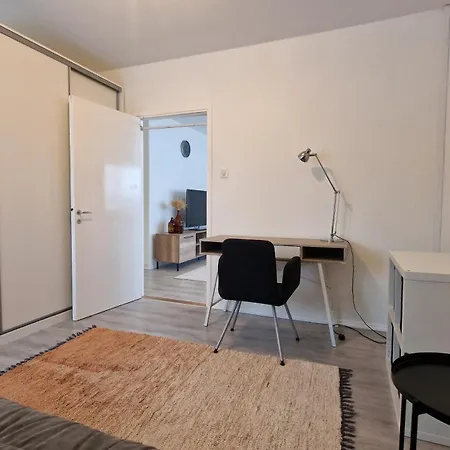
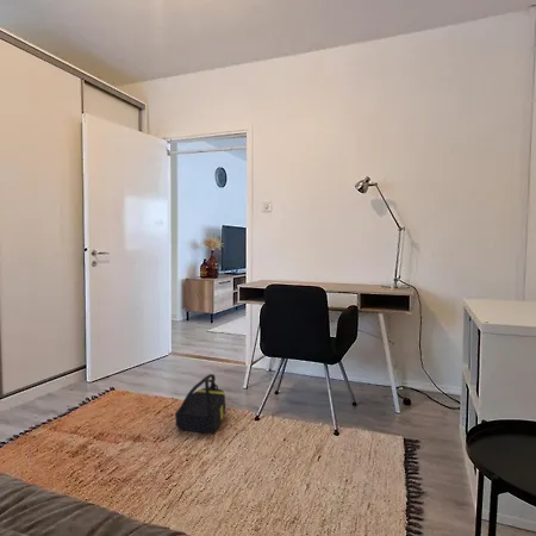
+ backpack (205, 397)
